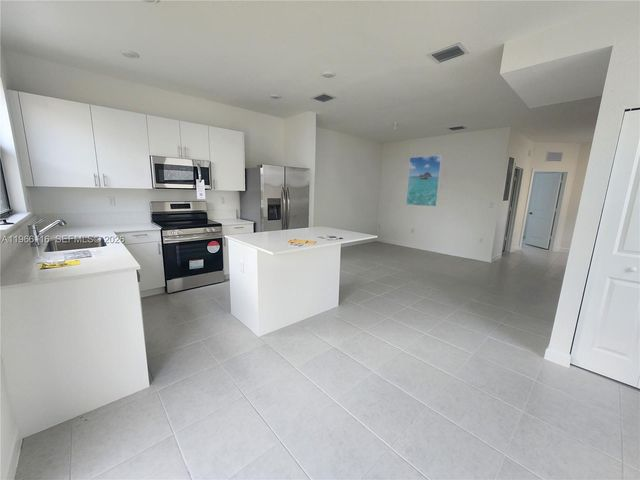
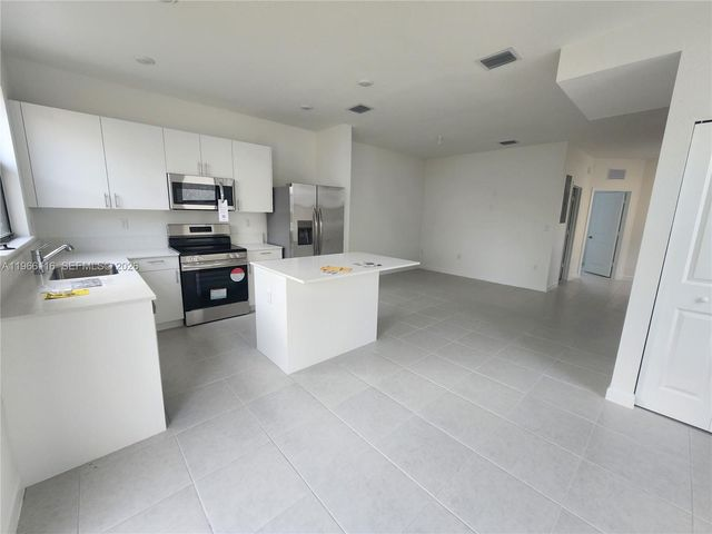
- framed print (423, 181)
